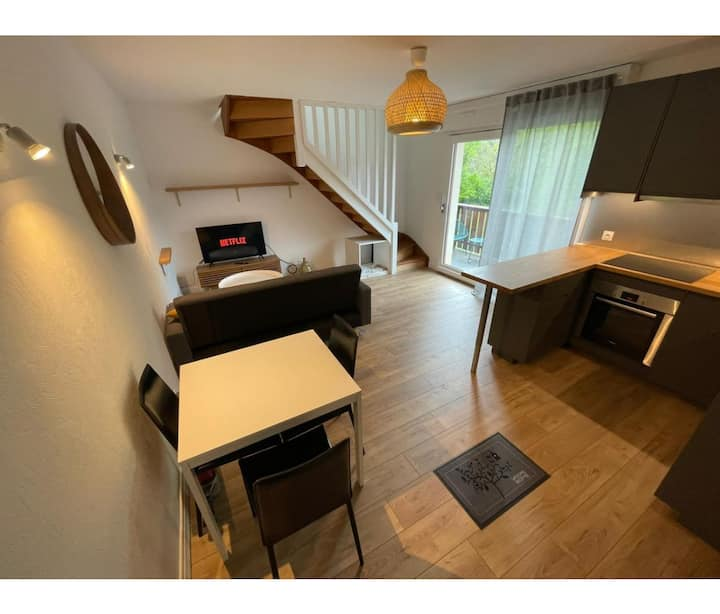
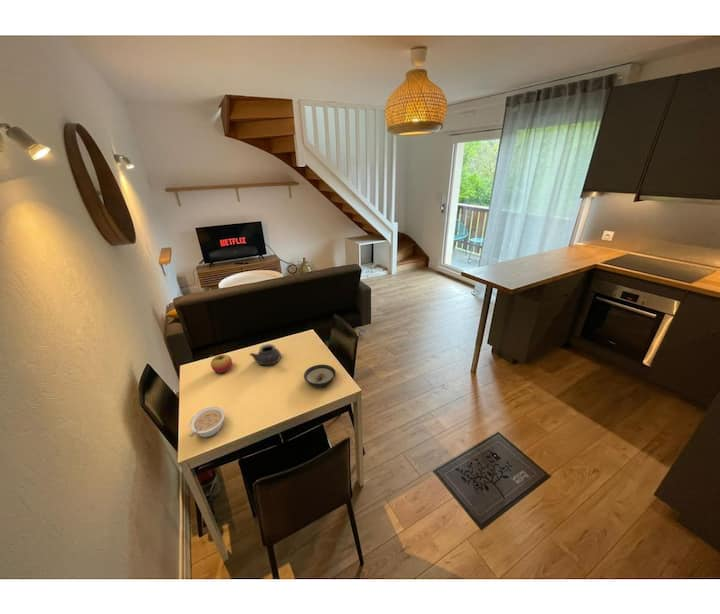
+ saucer (320, 376)
+ teapot (267, 356)
+ legume (208, 423)
+ fruit (221, 361)
